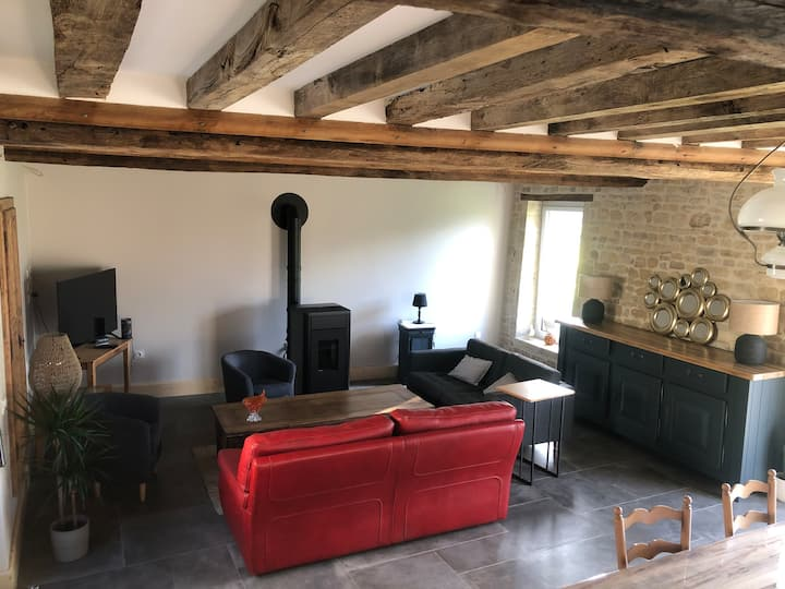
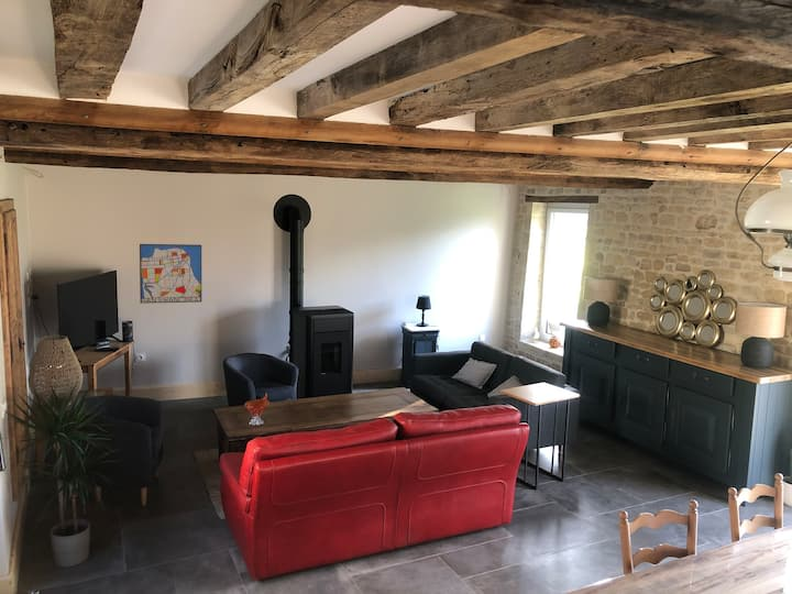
+ wall art (170, 273)
